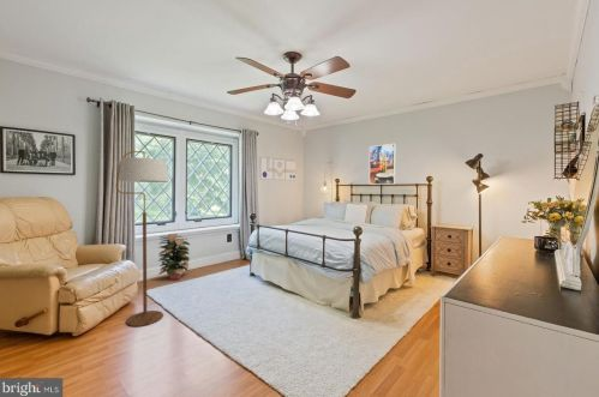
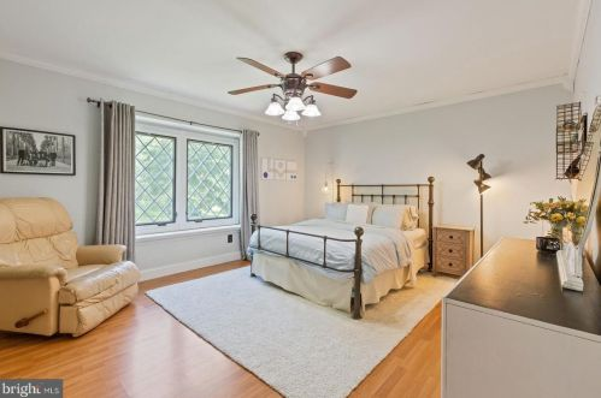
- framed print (382, 164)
- floor lamp (143, 235)
- decorative plant (174, 255)
